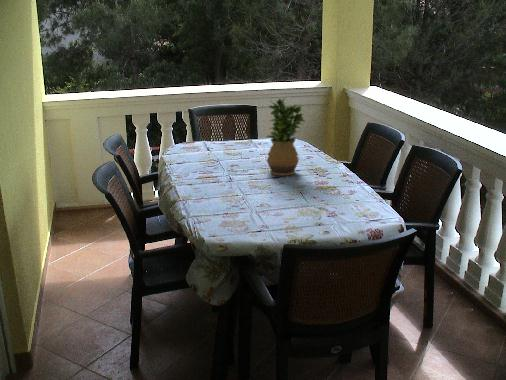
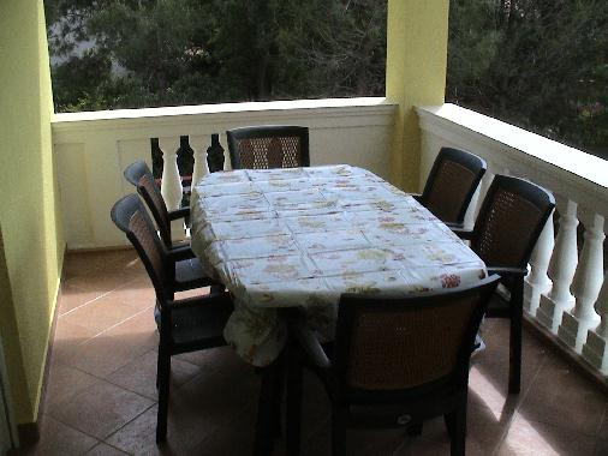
- potted plant (286, 136)
